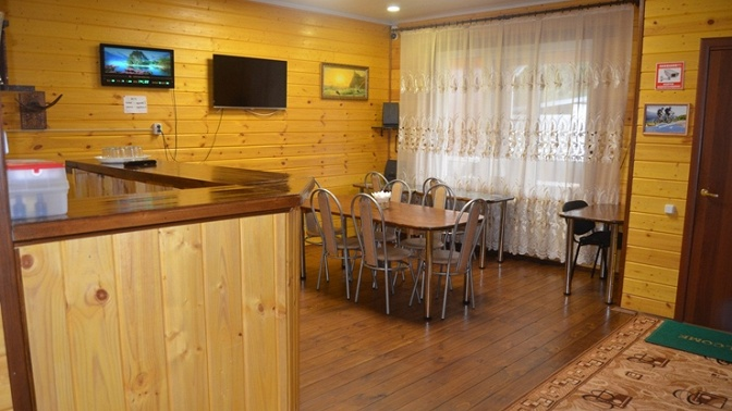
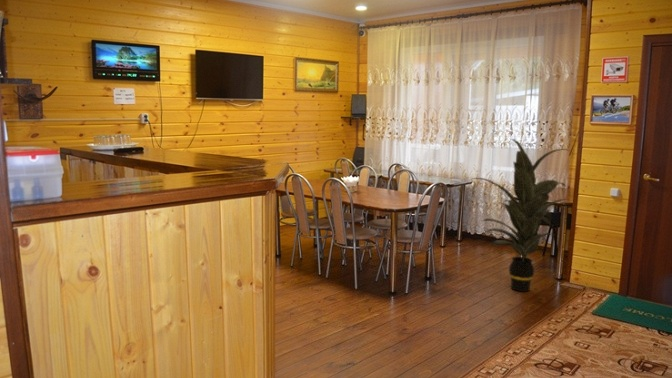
+ indoor plant (521, 214)
